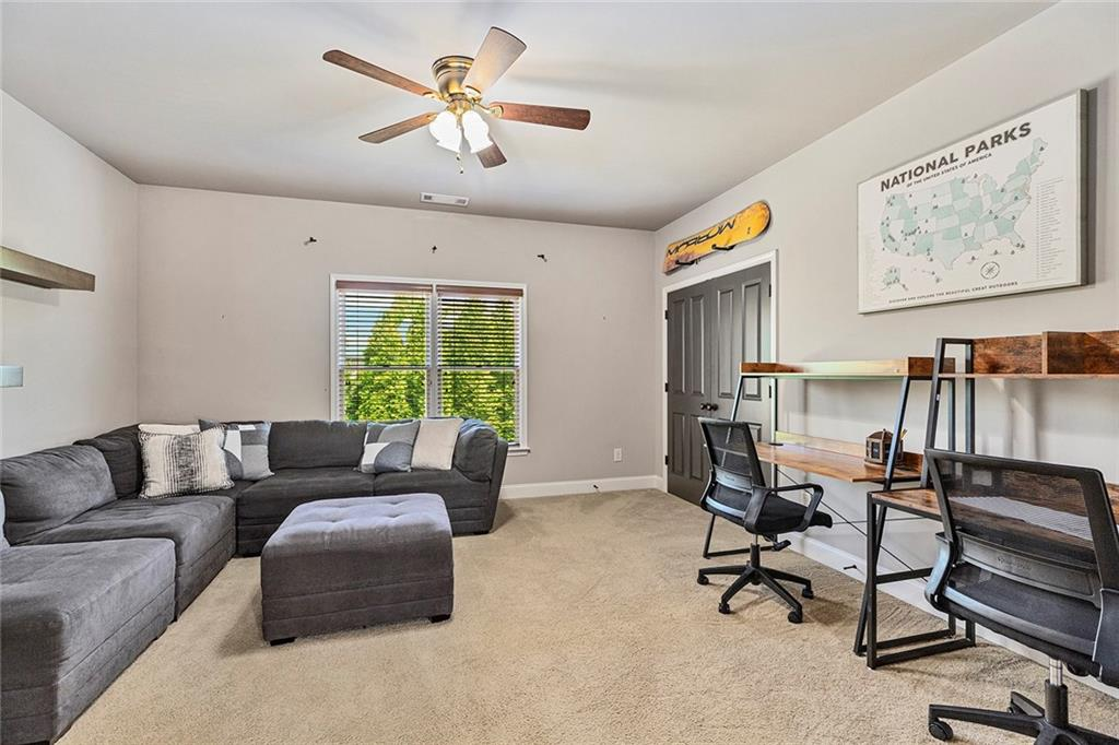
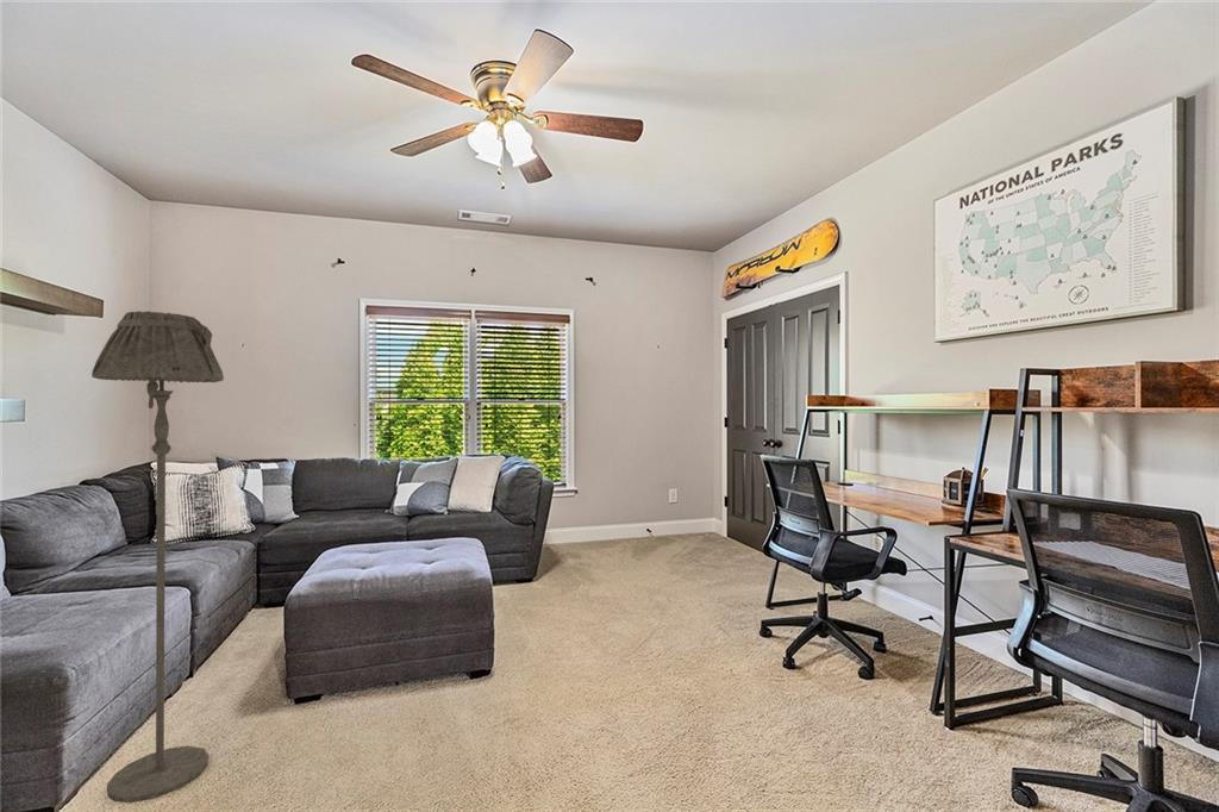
+ floor lamp (160, 545)
